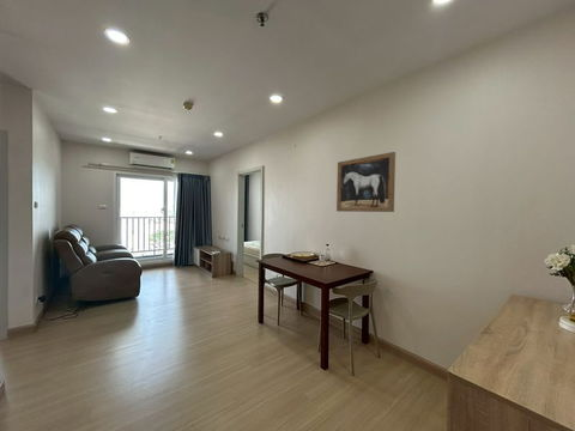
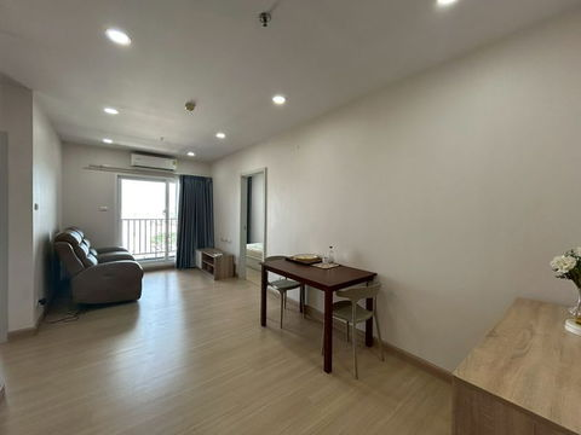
- wall art (363, 184)
